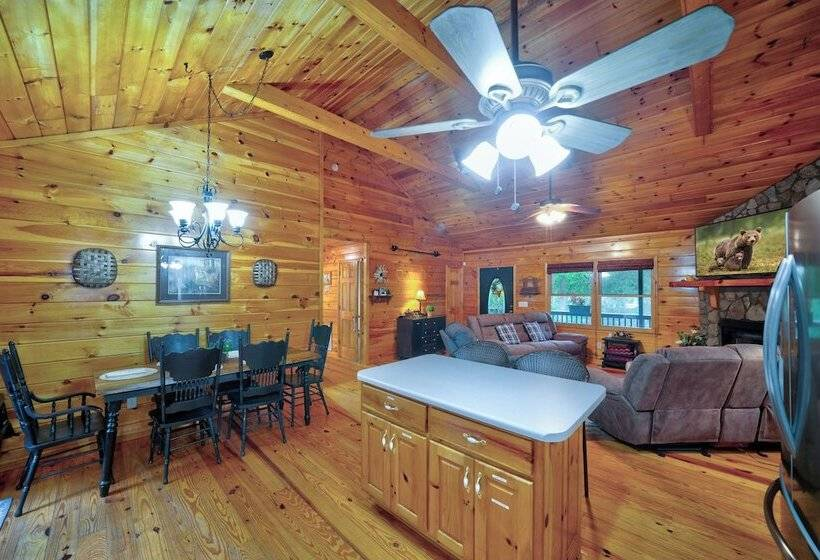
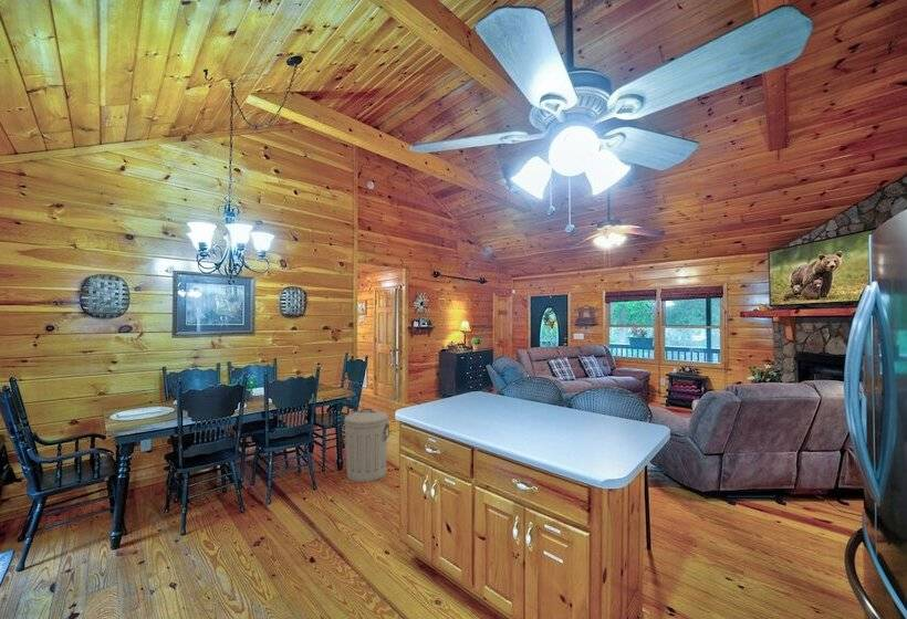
+ trash can (366, 441)
